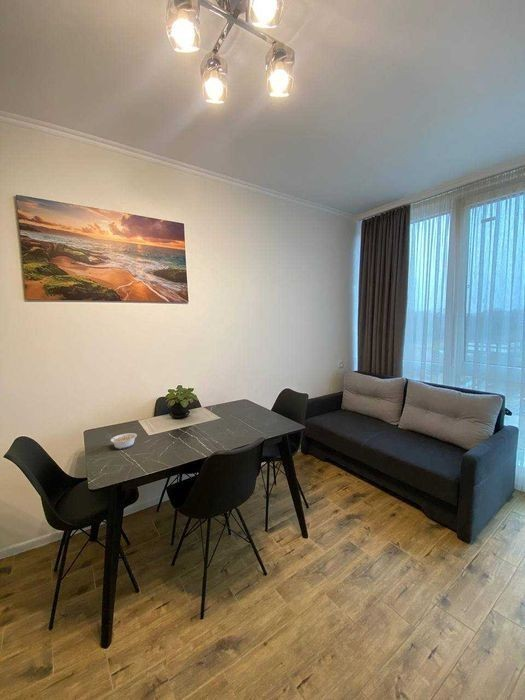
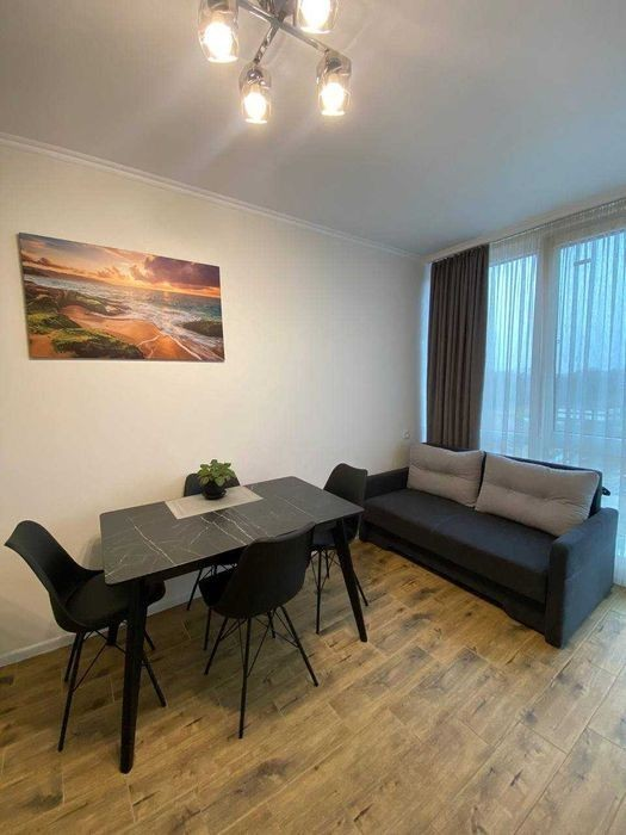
- legume (123, 440)
